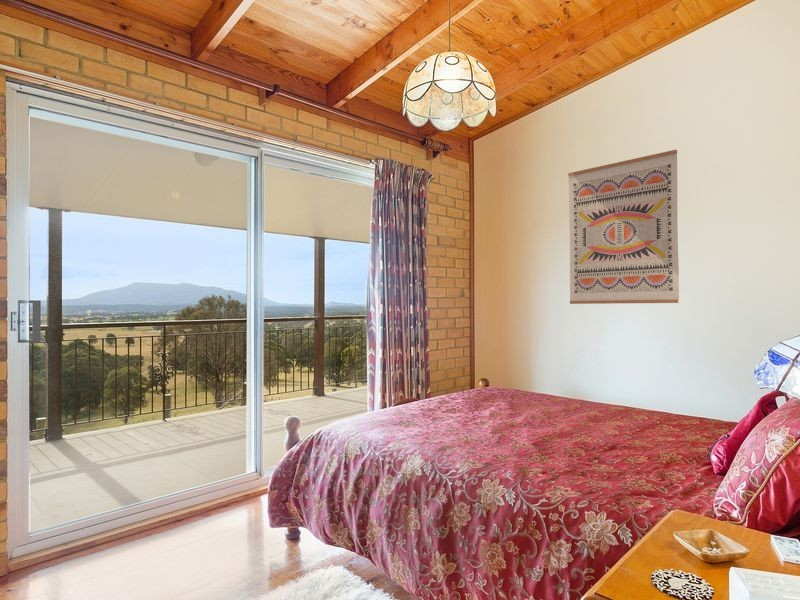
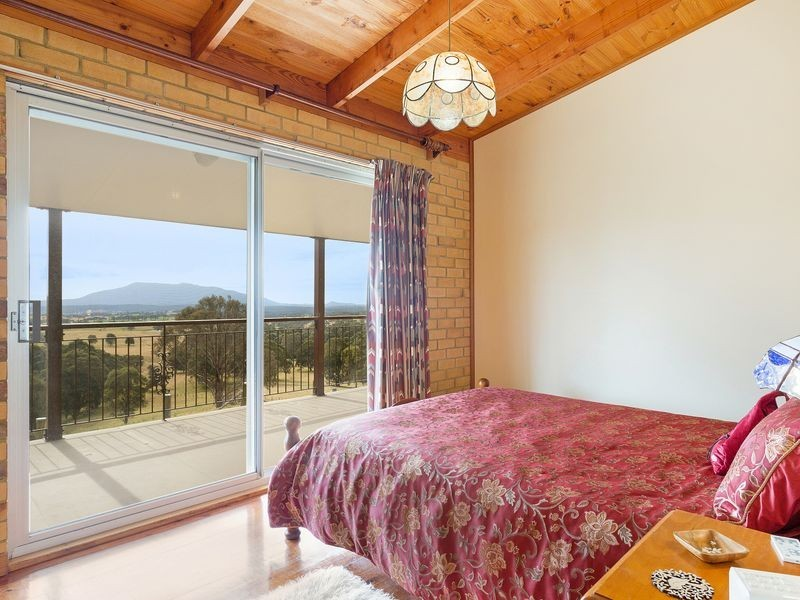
- wall art (619, 232)
